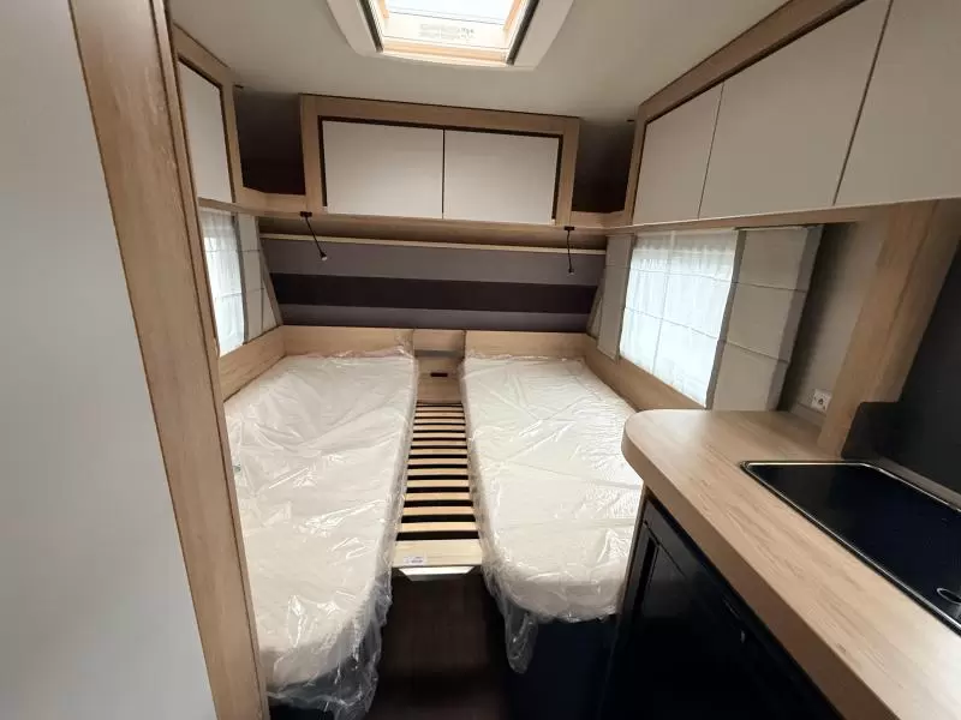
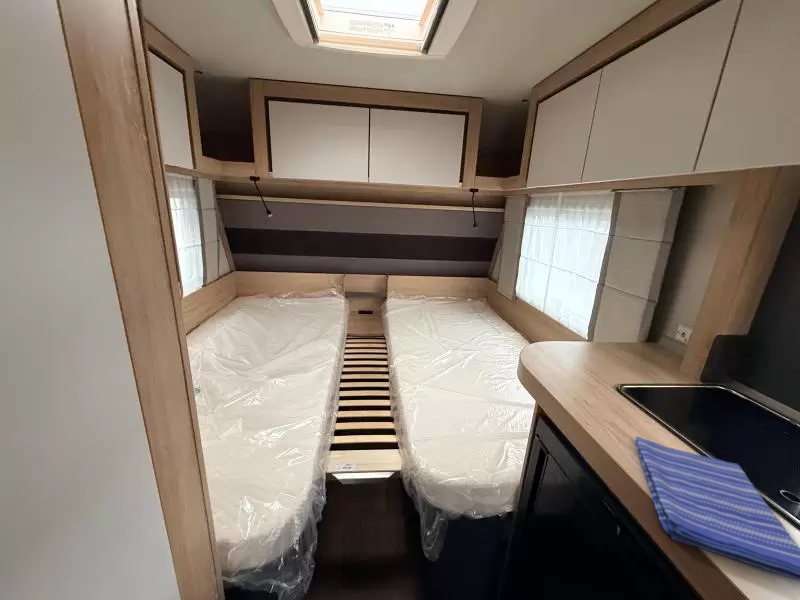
+ dish towel (708, 494)
